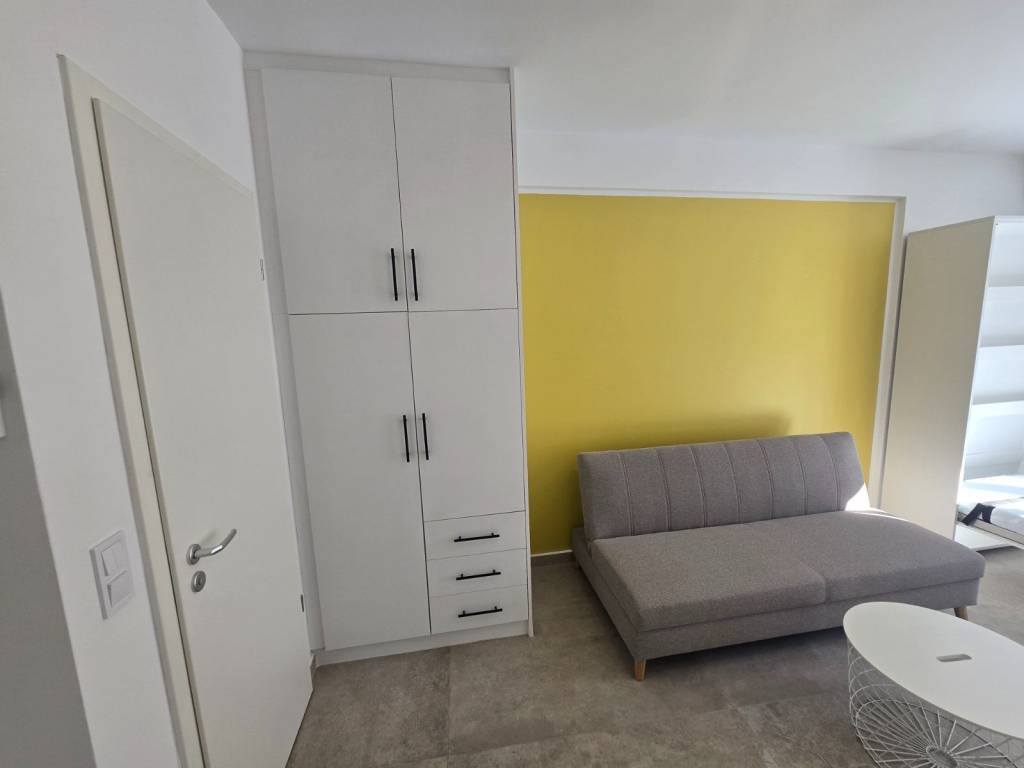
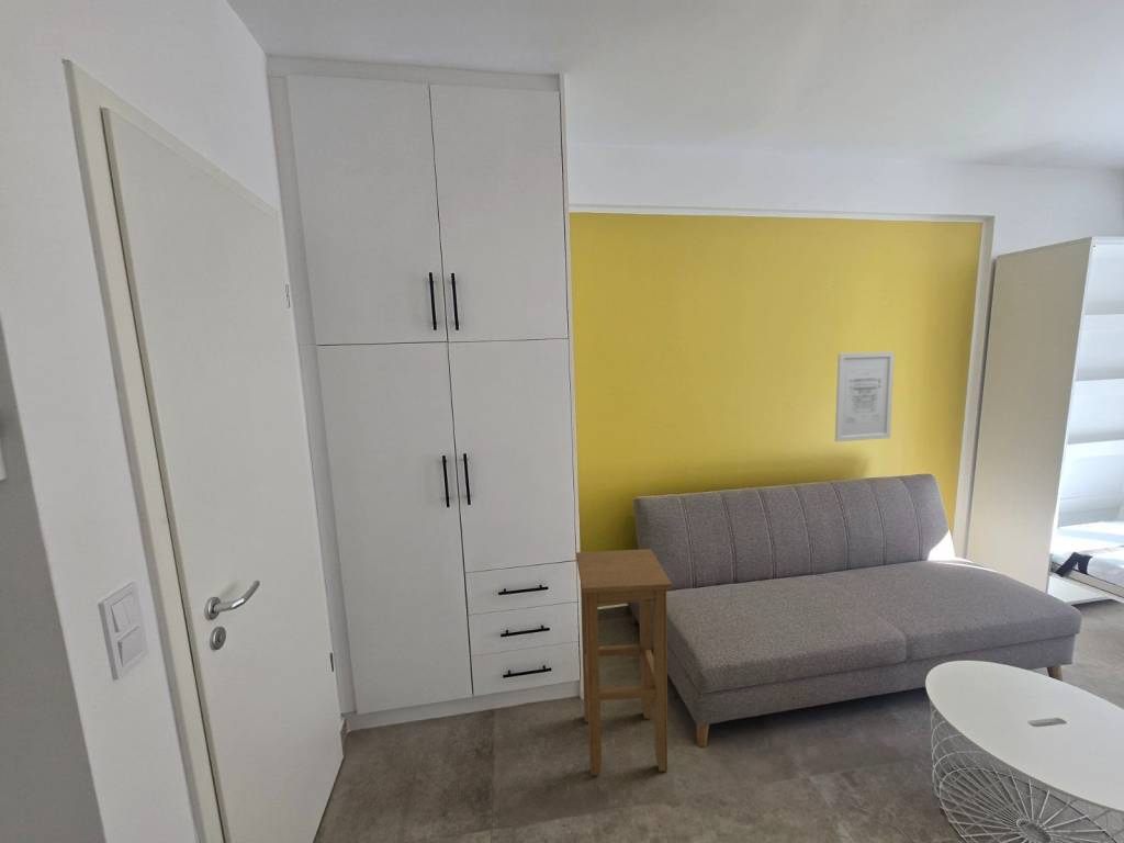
+ stool (621, 654)
+ wall art (864, 396)
